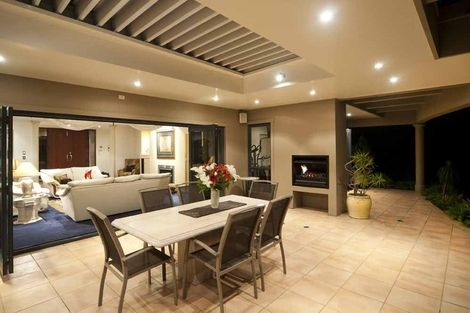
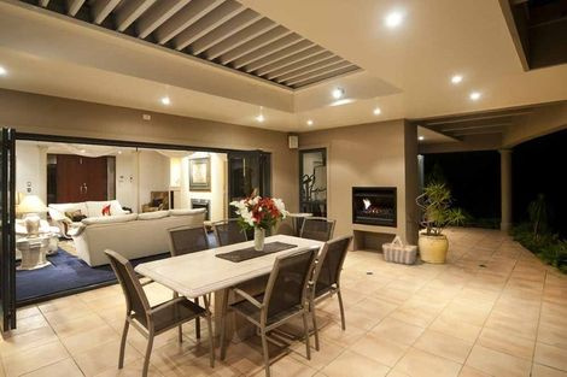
+ basket (399, 248)
